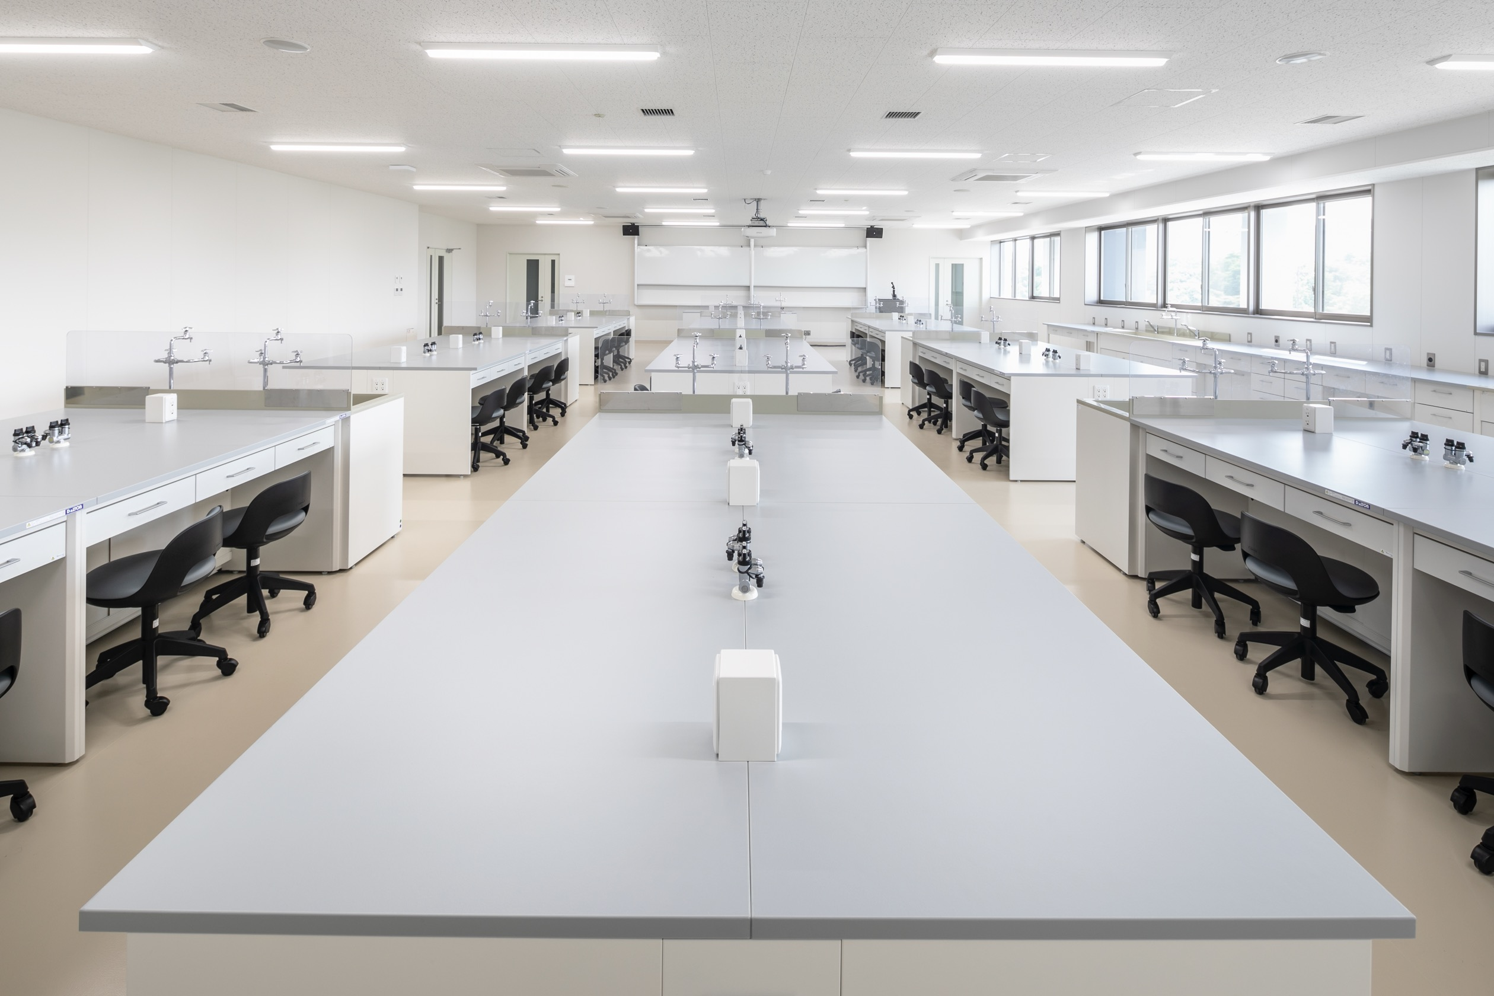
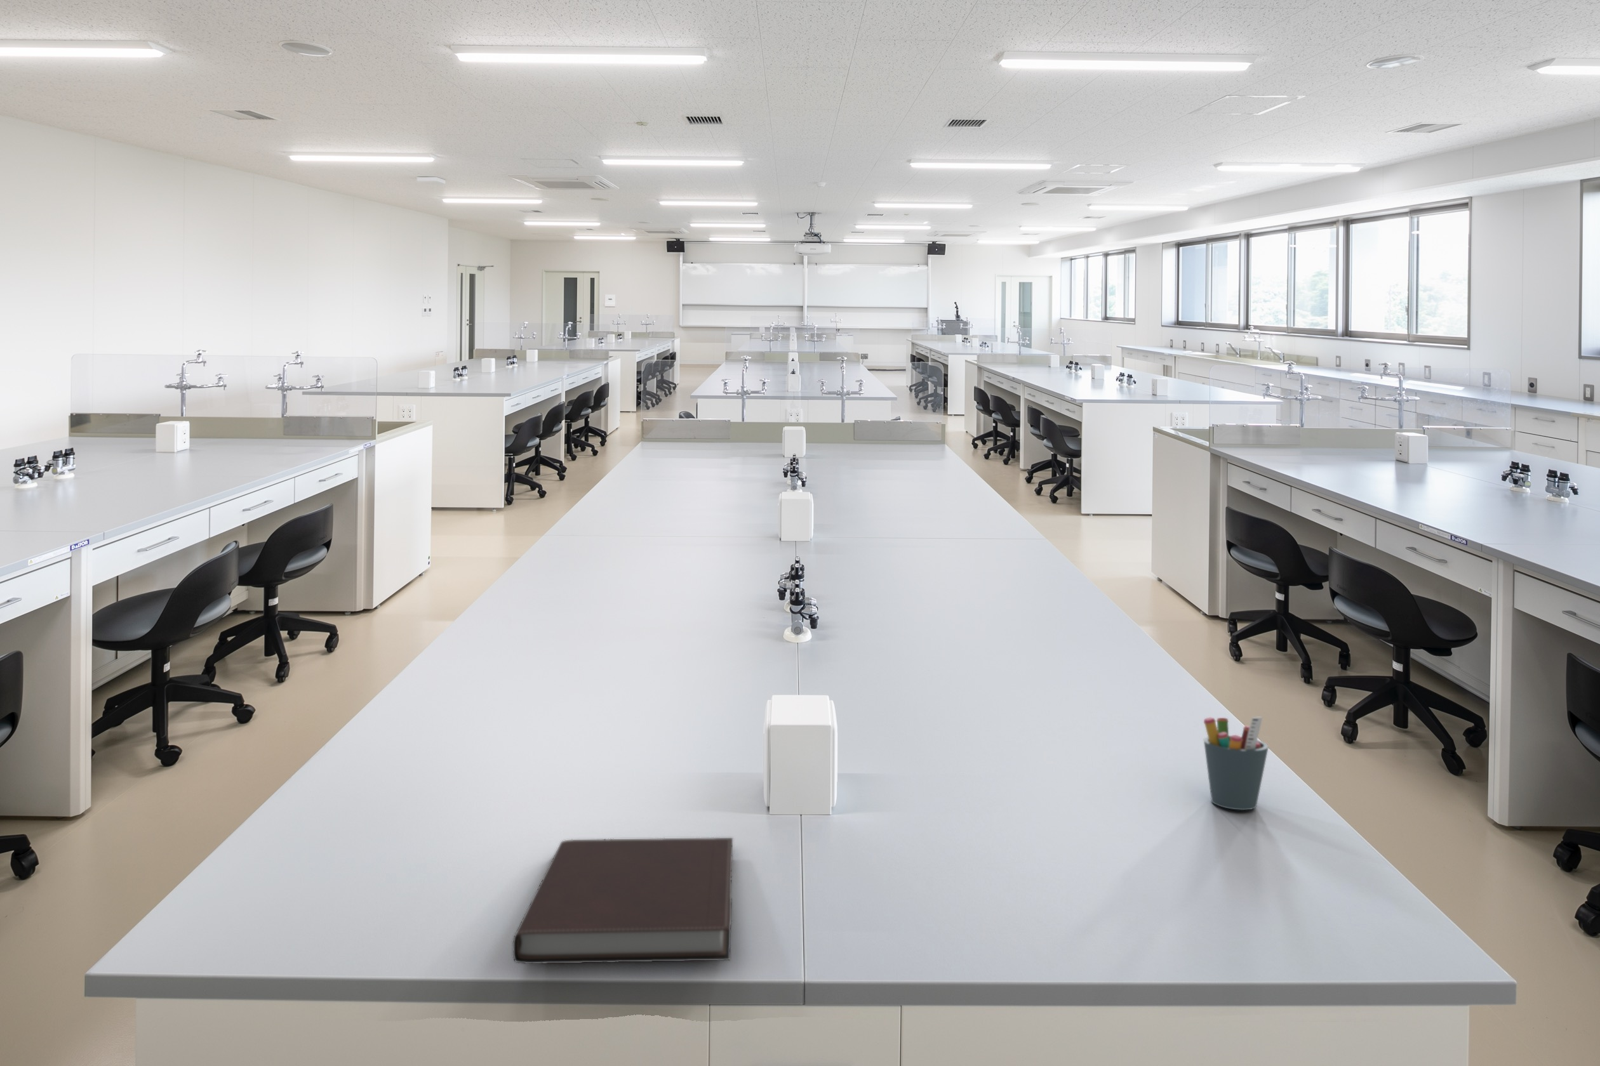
+ notebook (636, 893)
+ pen holder (1233, 757)
